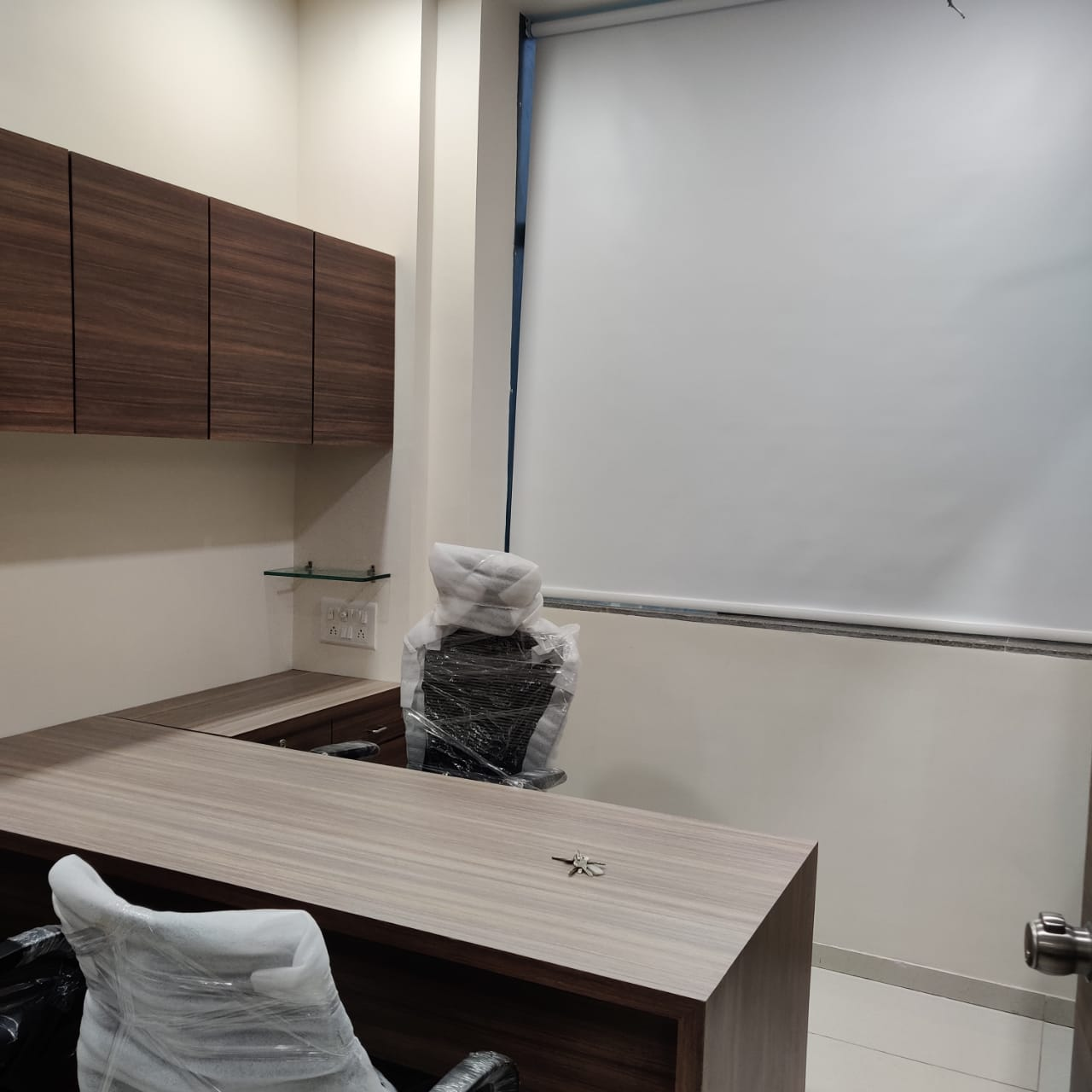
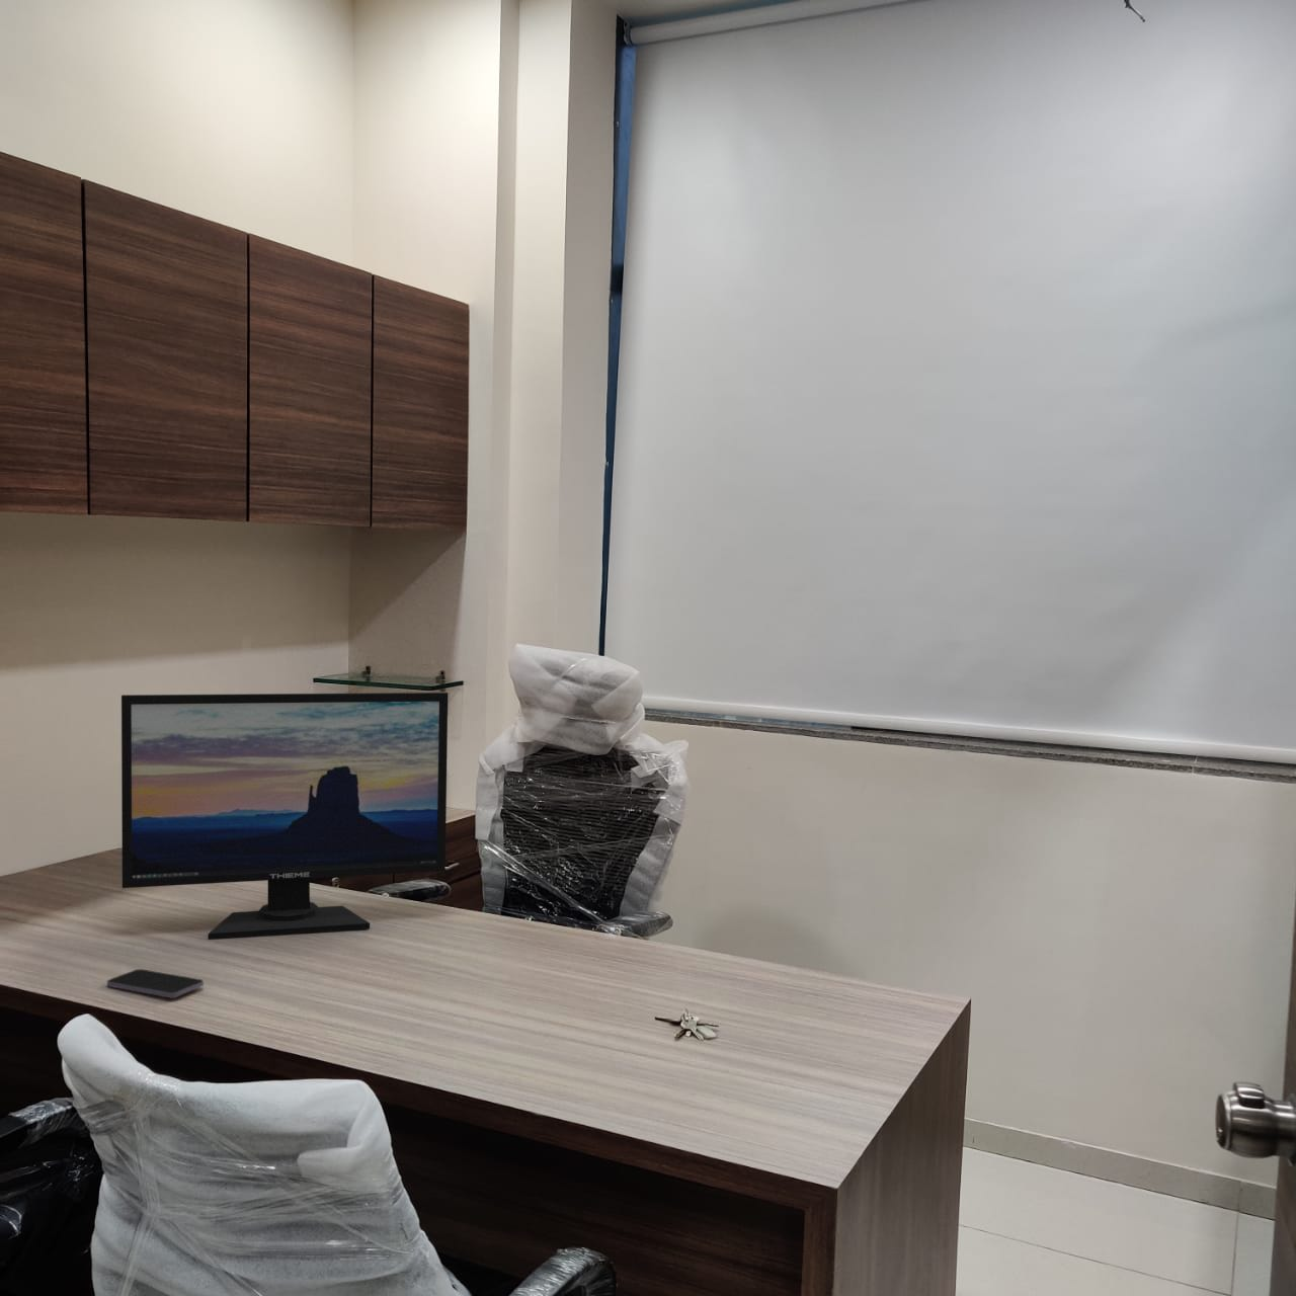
+ computer monitor (290, 807)
+ smartphone (155, 983)
